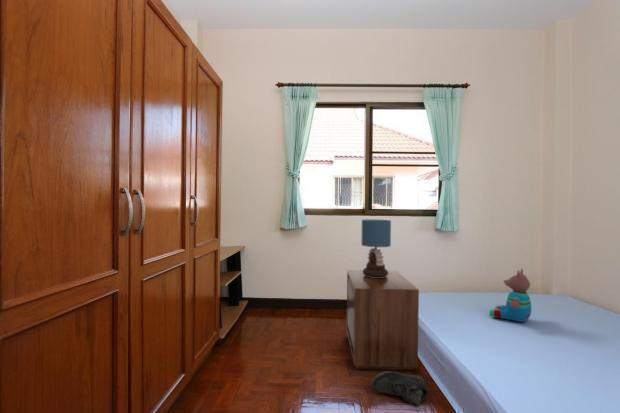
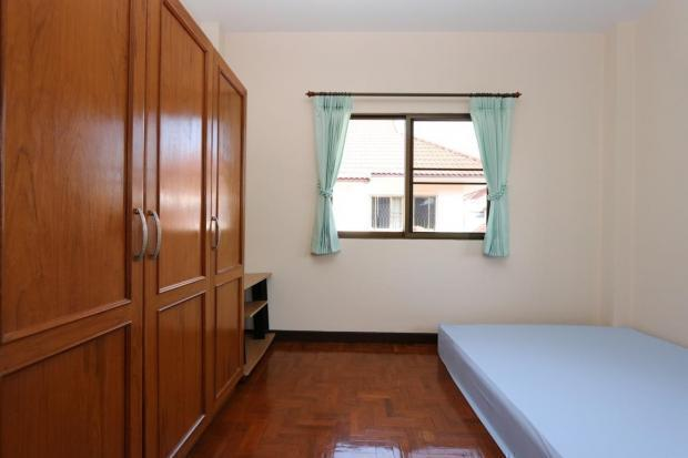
- sneaker (401, 388)
- teddy bear (510, 293)
- table lamp (375, 247)
- nightstand (378, 315)
